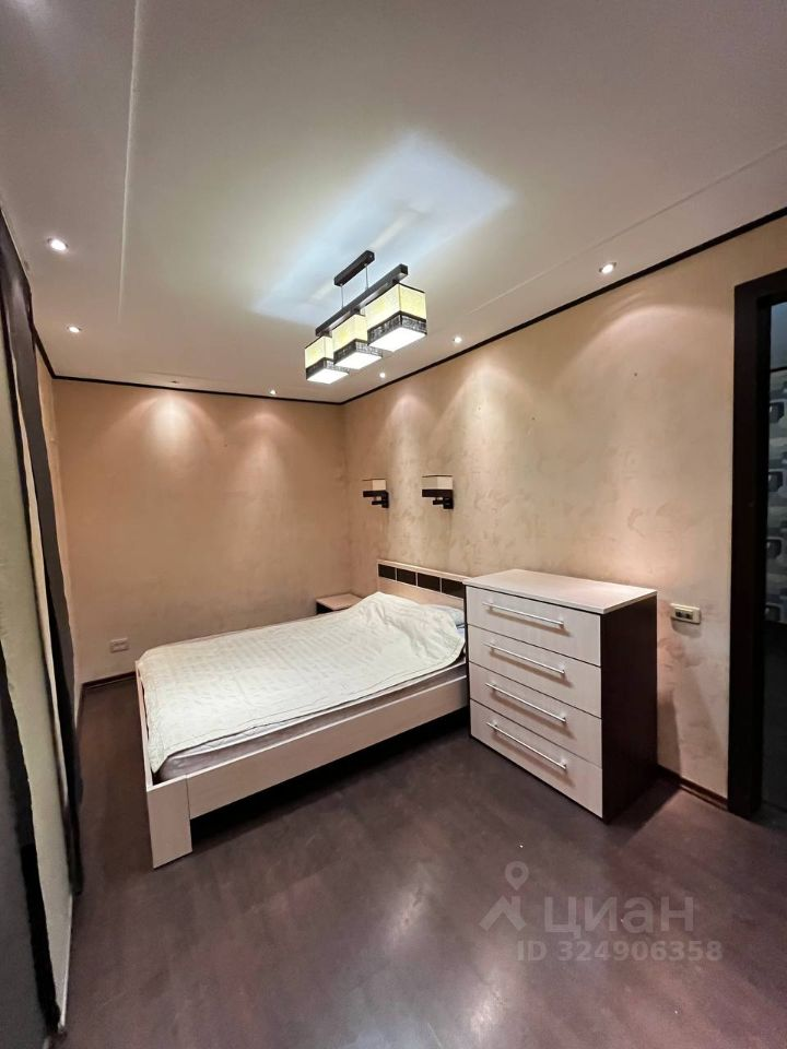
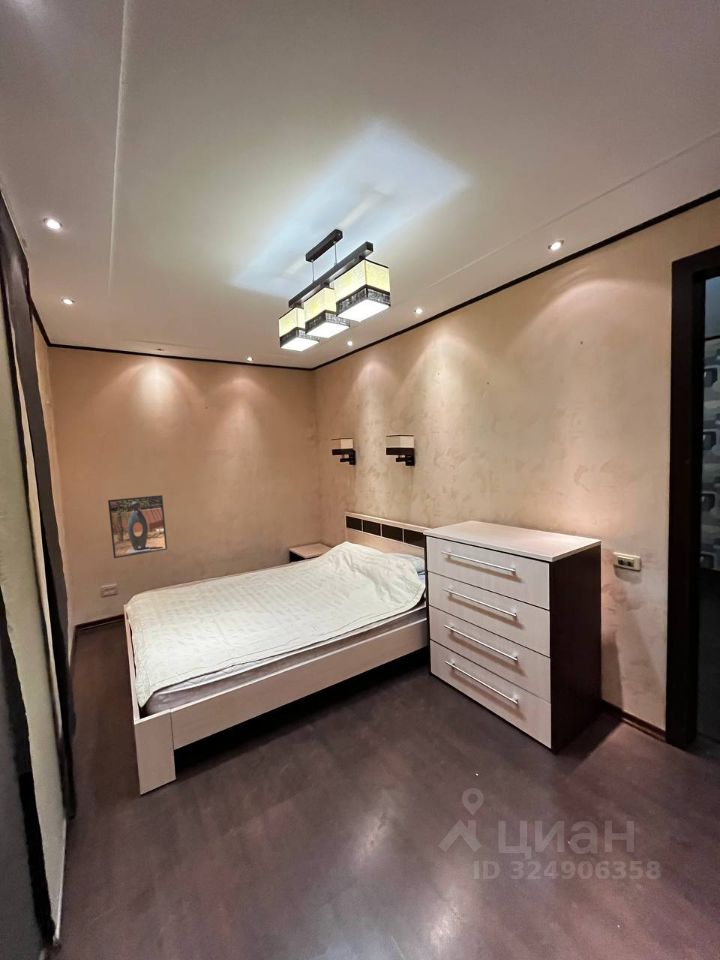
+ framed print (138, 525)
